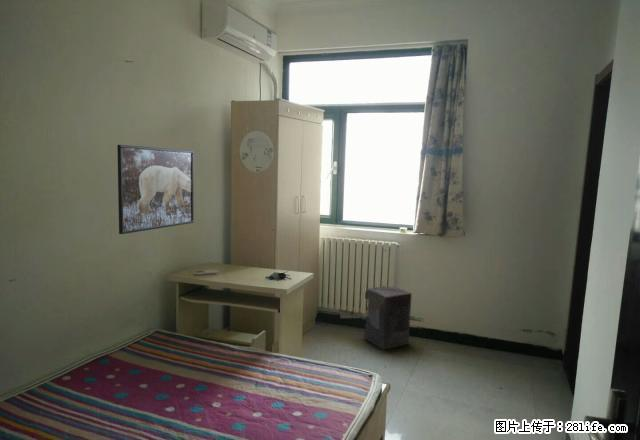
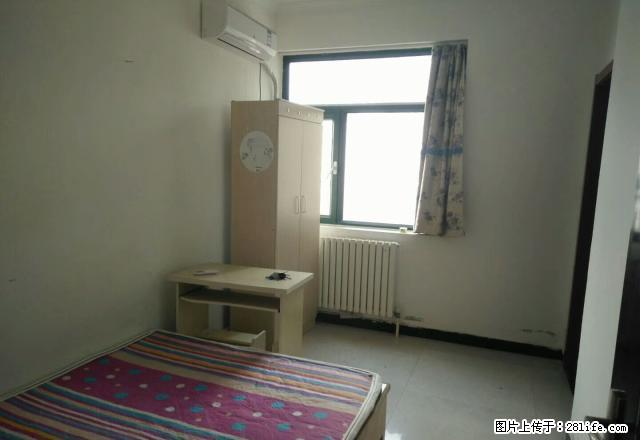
- storage bin (386, 315)
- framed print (160, 188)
